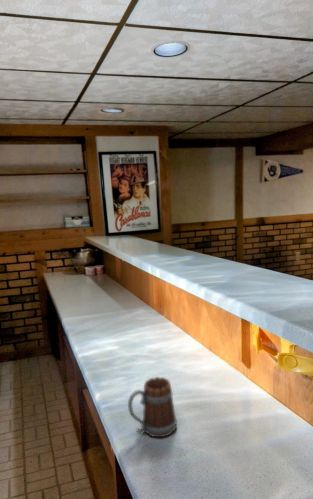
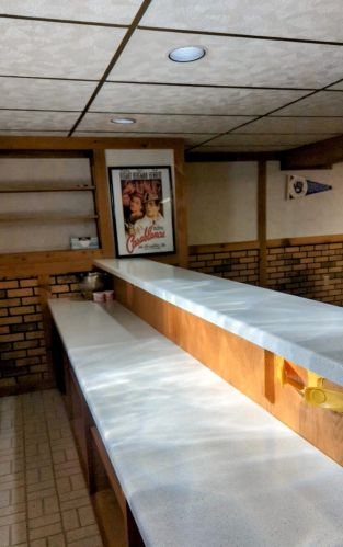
- beer mug (151, 408)
